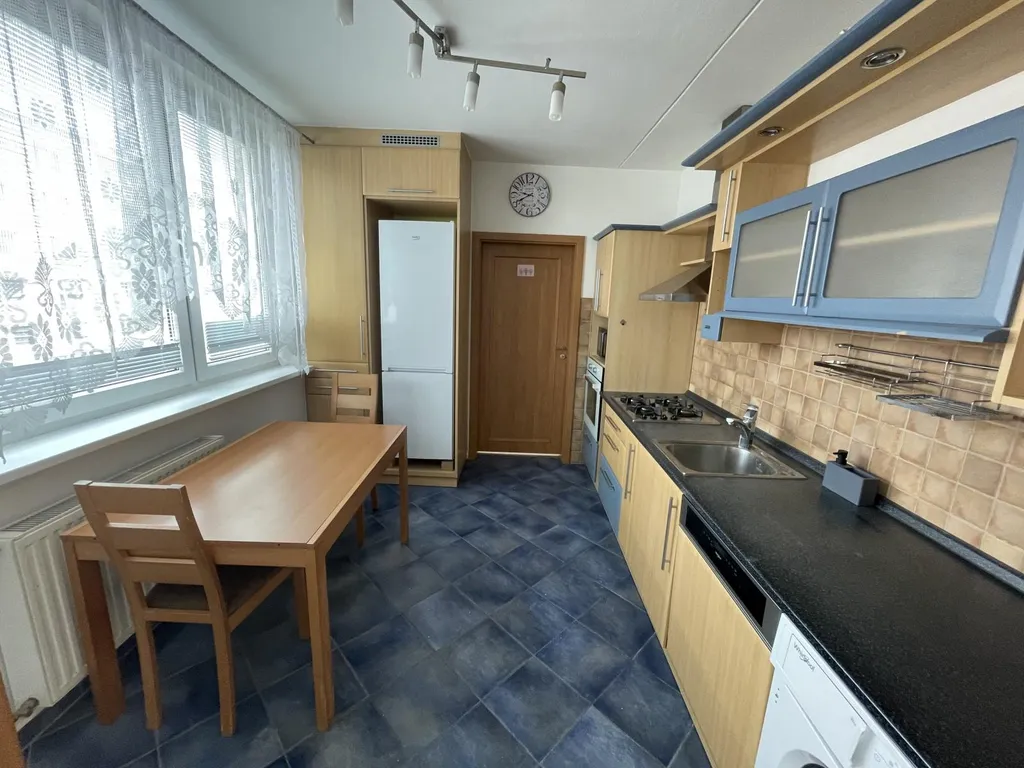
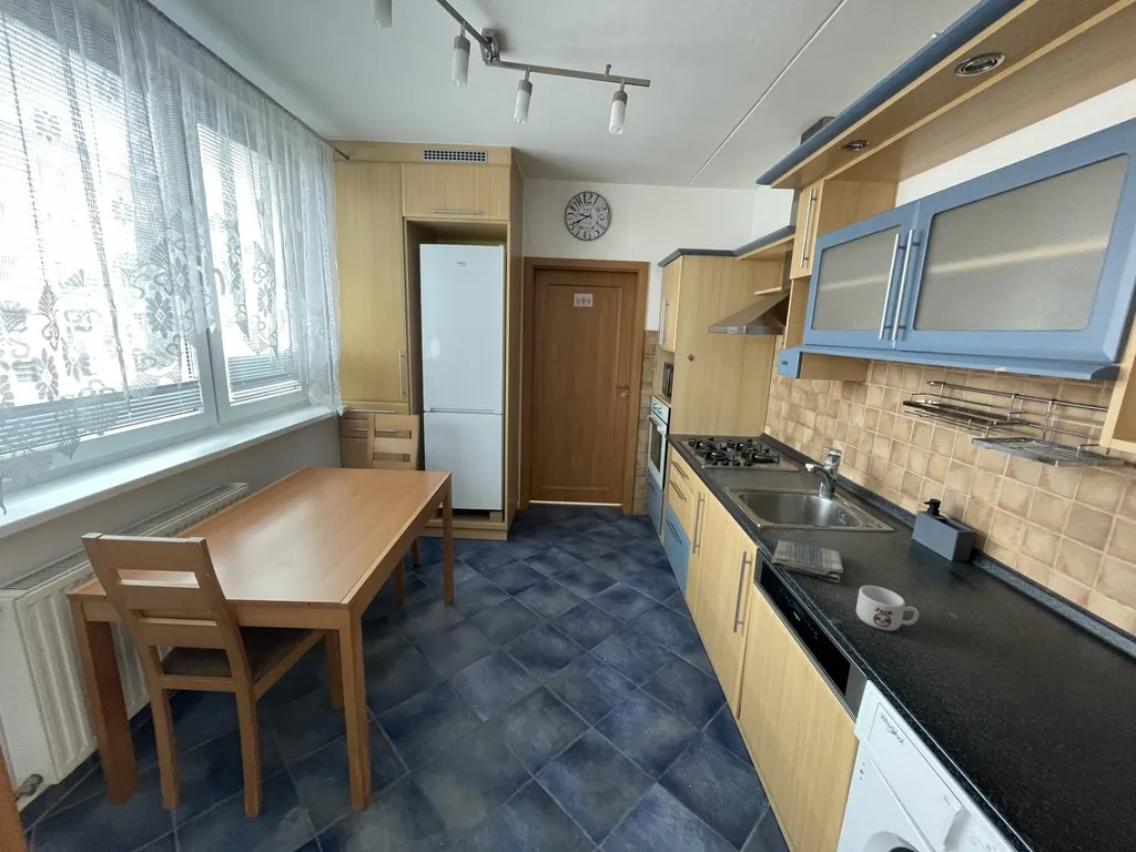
+ dish towel (807, 557)
+ mug (886, 609)
